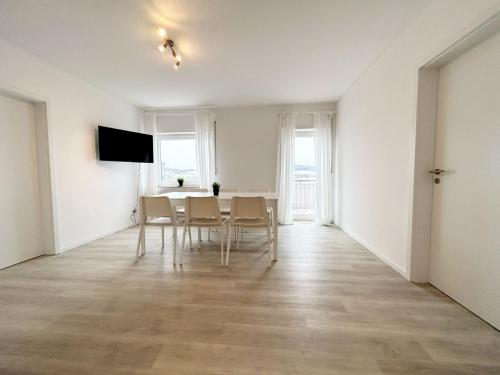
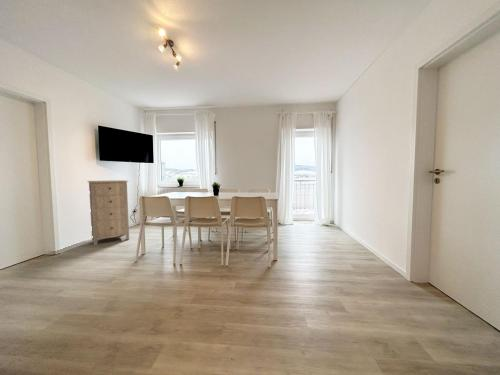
+ storage cabinet (109, 210)
